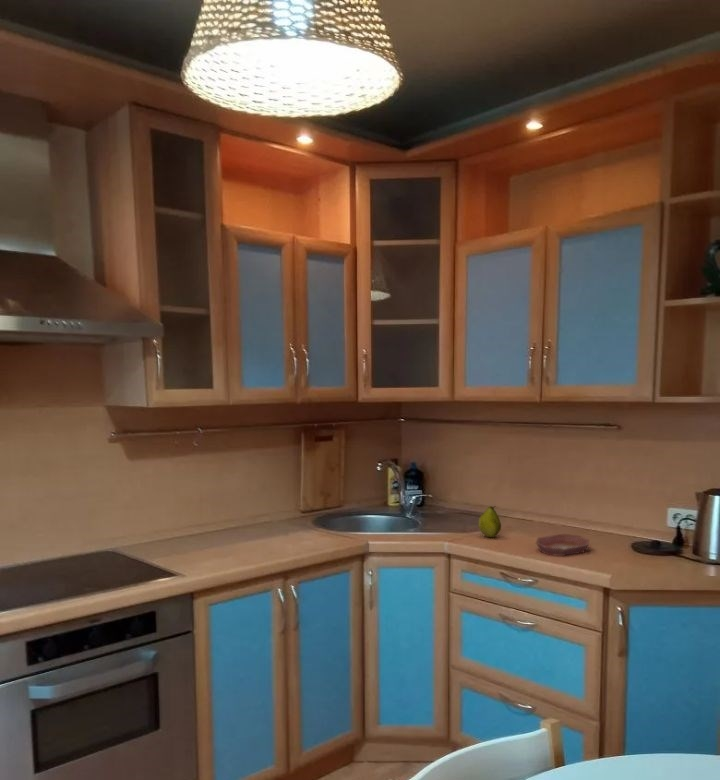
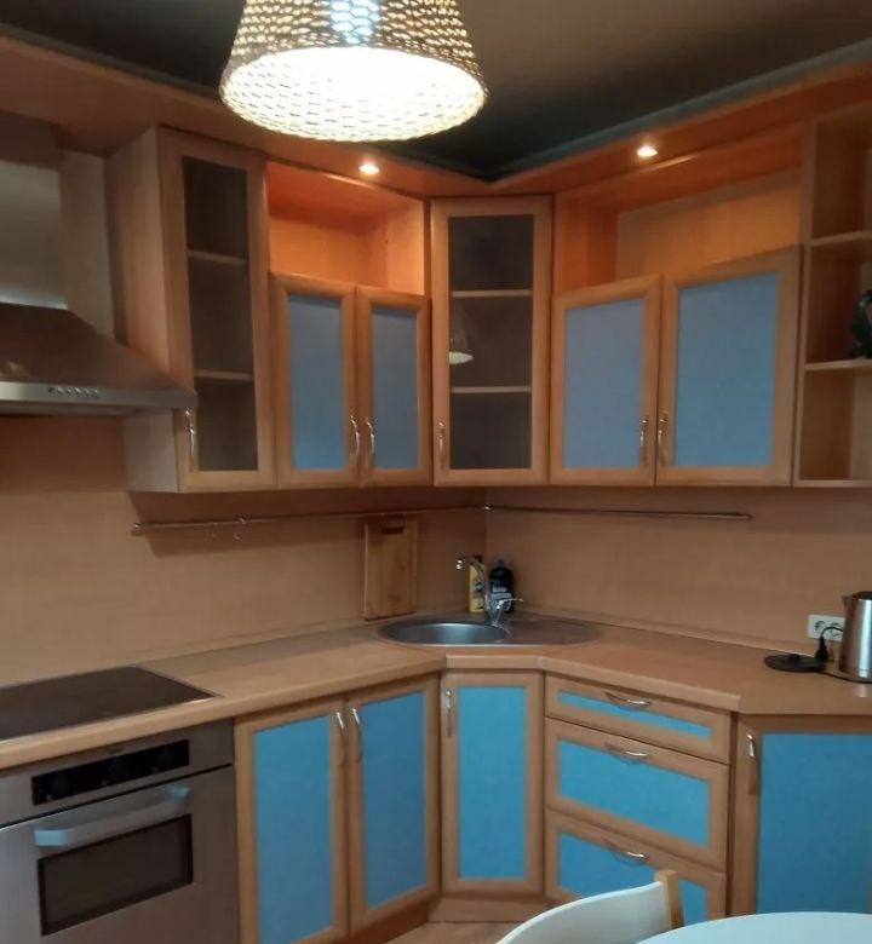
- fruit (489, 521)
- bowl (562, 545)
